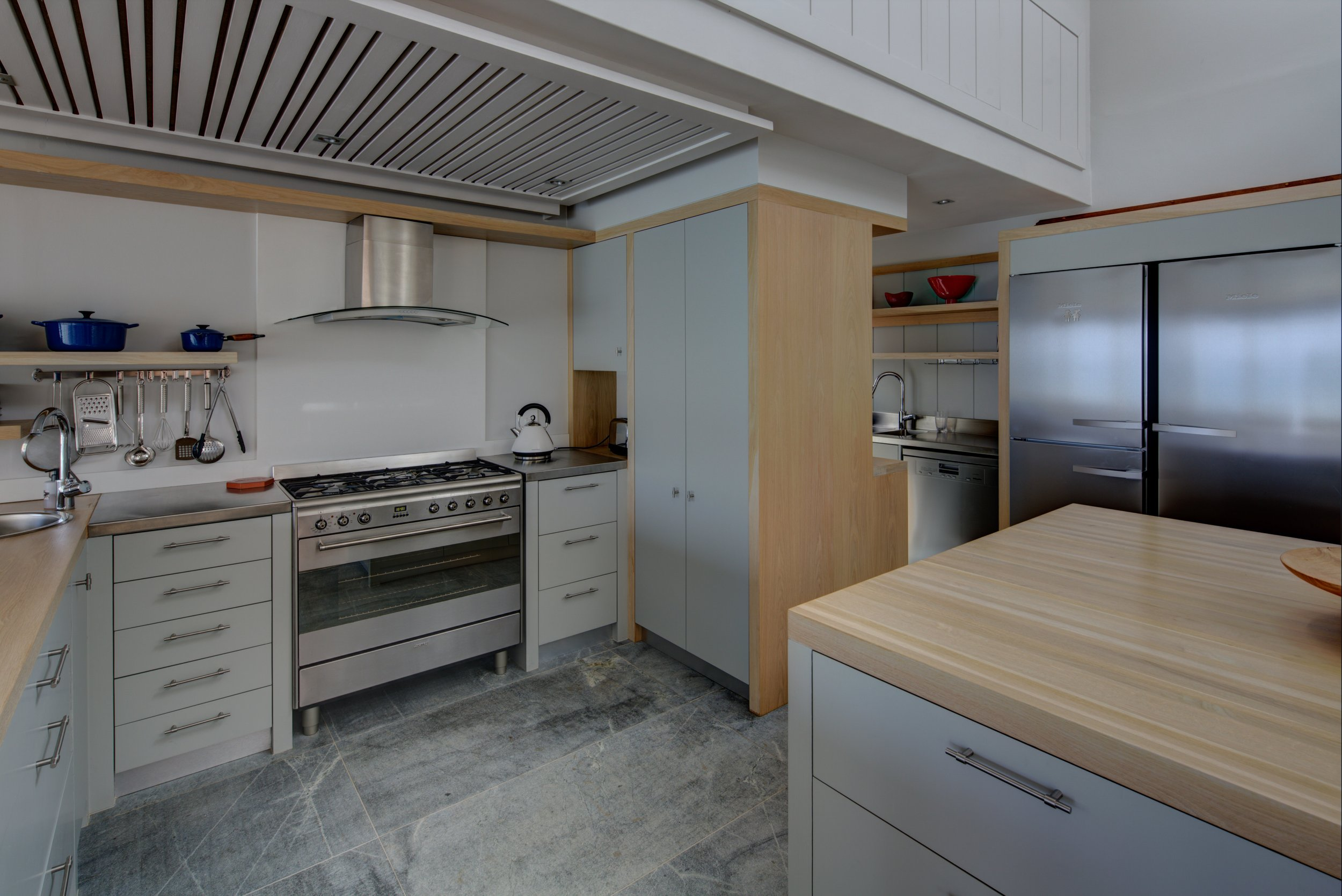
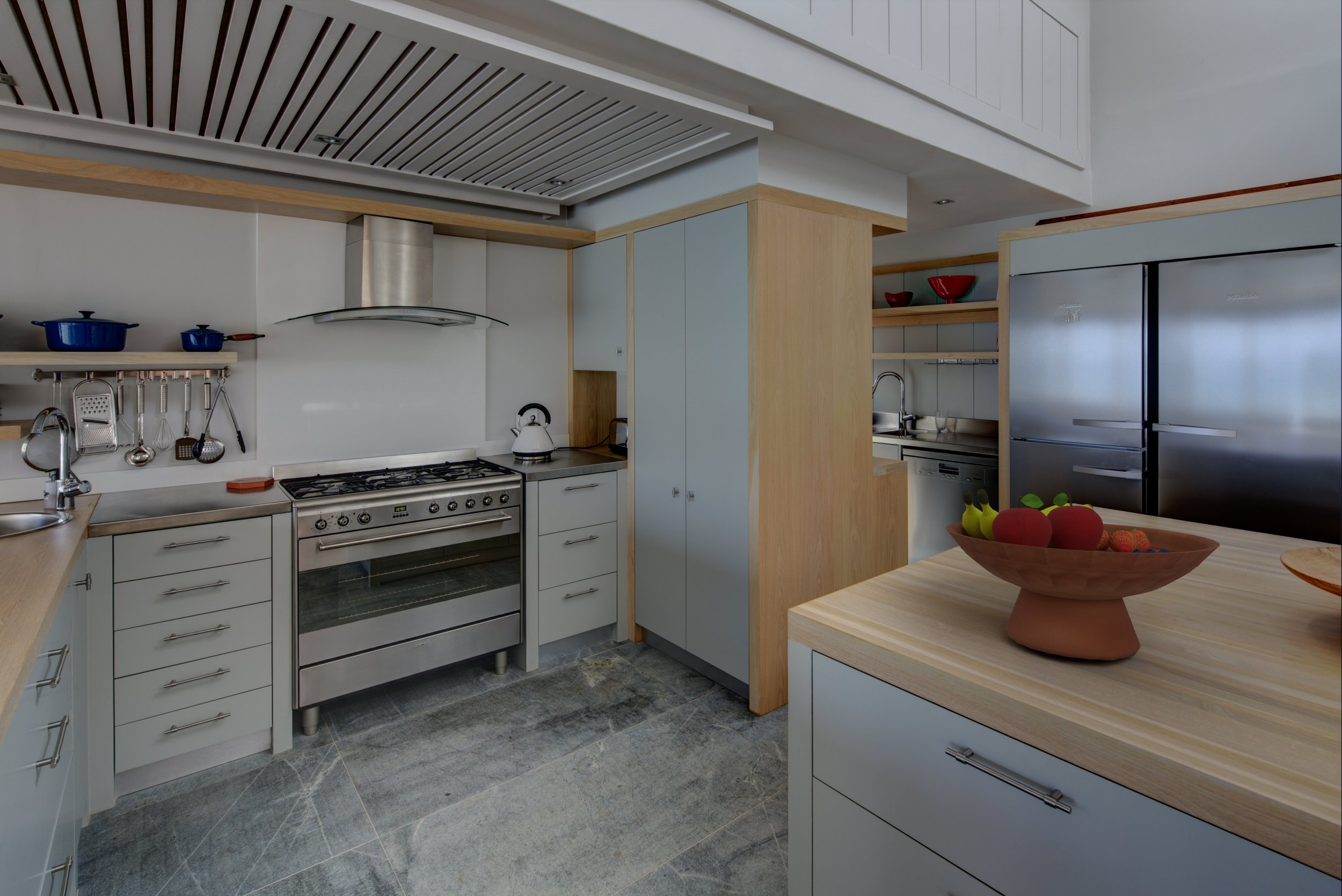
+ fruit bowl (1070, 567)
